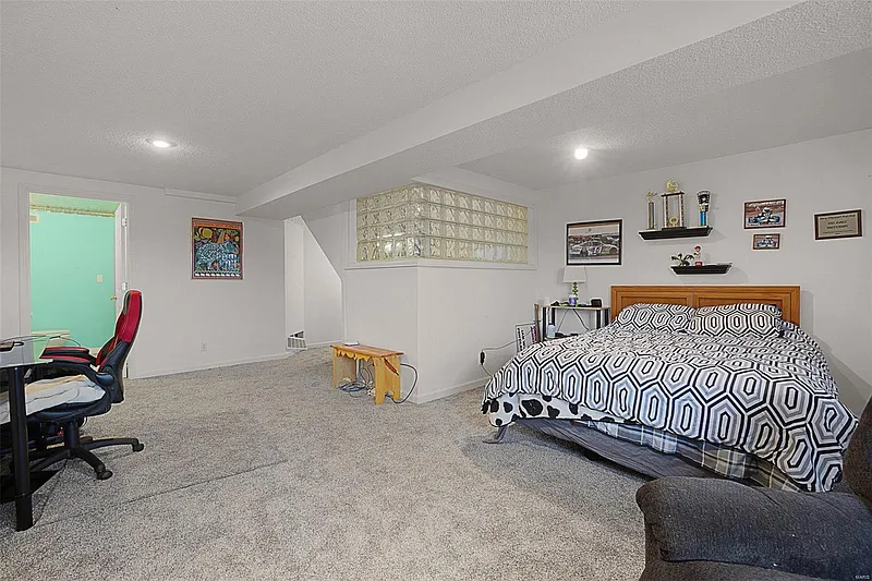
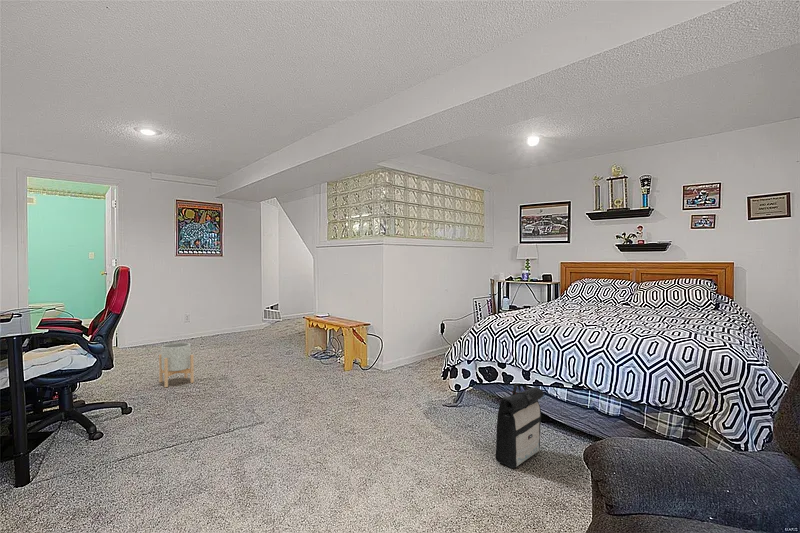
+ planter (176, 363)
+ backpack (519, 420)
